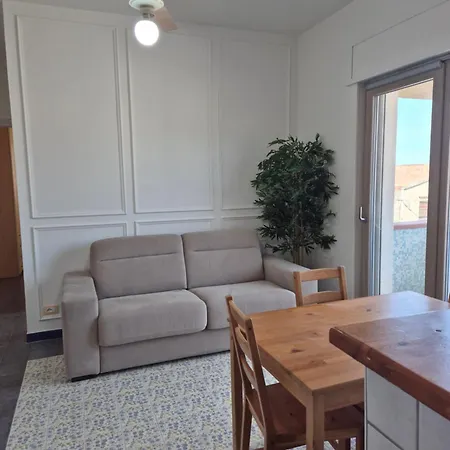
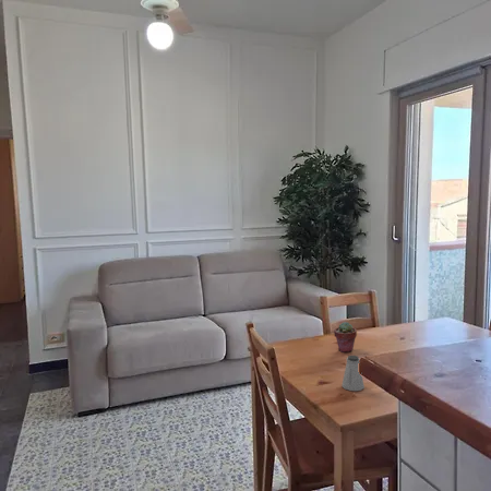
+ saltshaker (352, 371)
+ potted succulent (345, 335)
